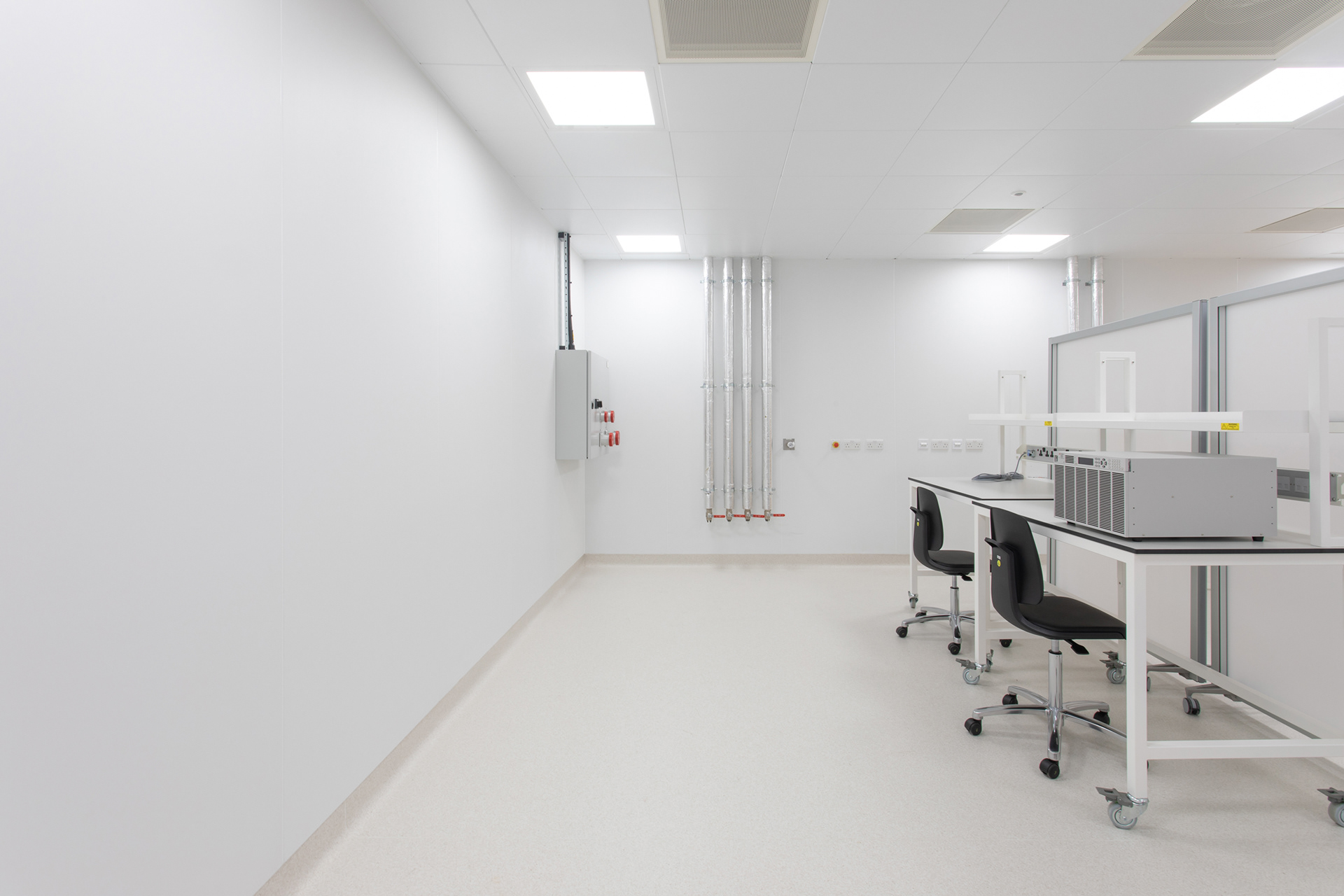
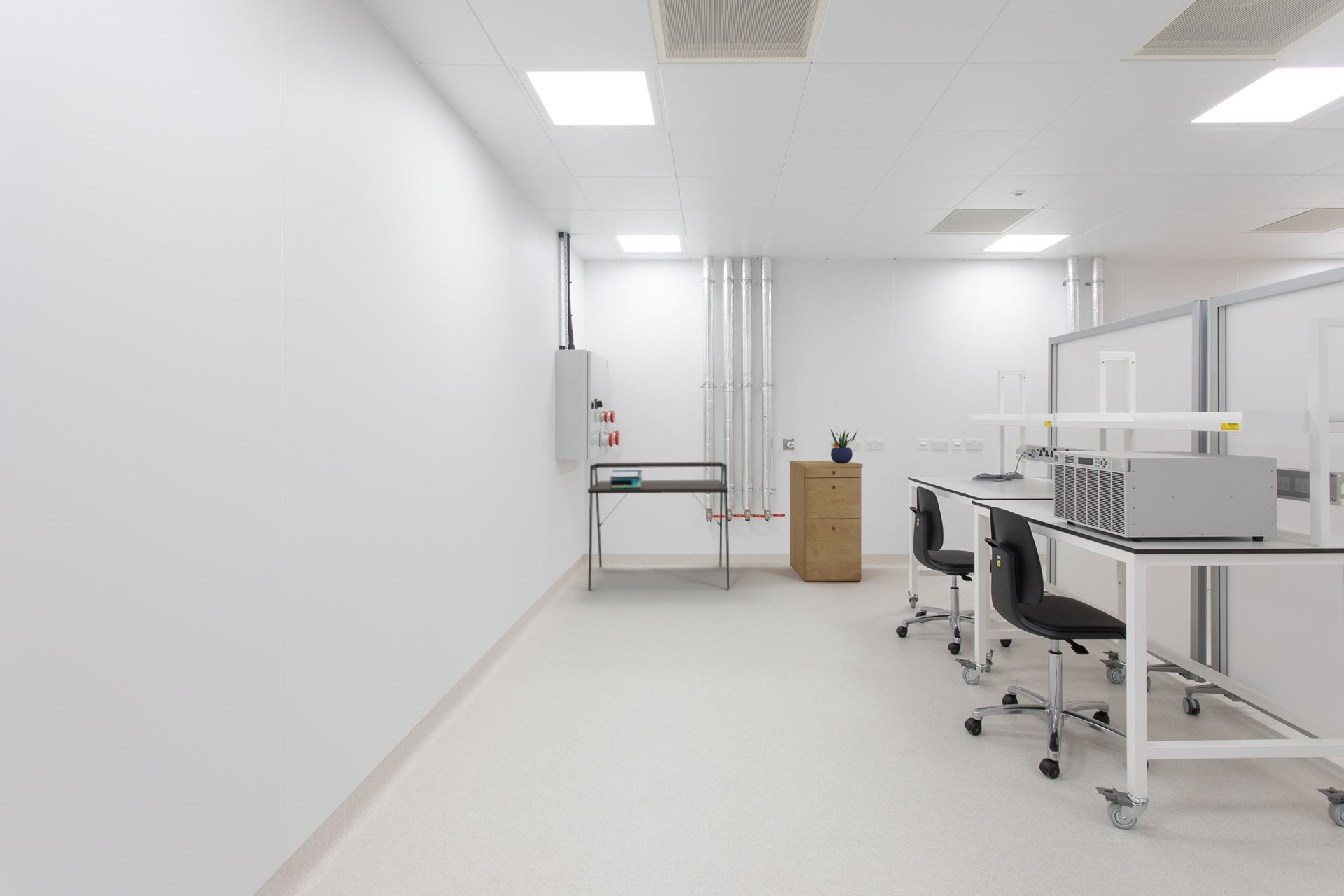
+ desk (659, 493)
+ filing cabinet (824, 517)
+ potted plant (841, 445)
+ binder (626, 478)
